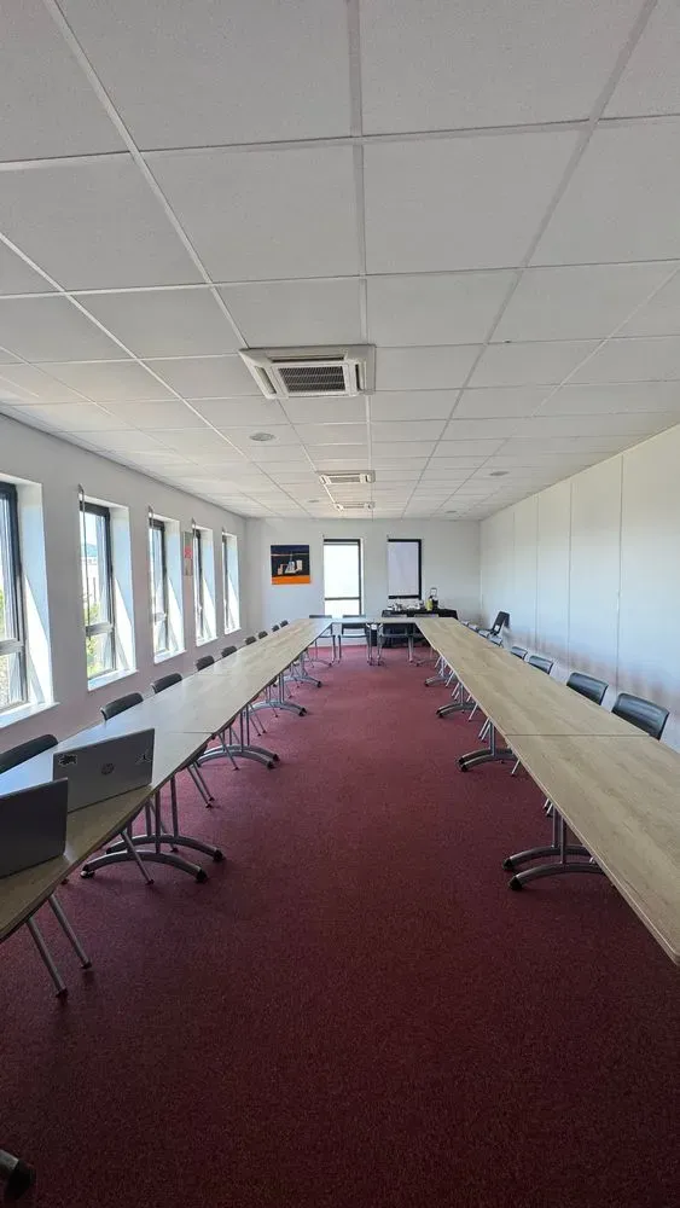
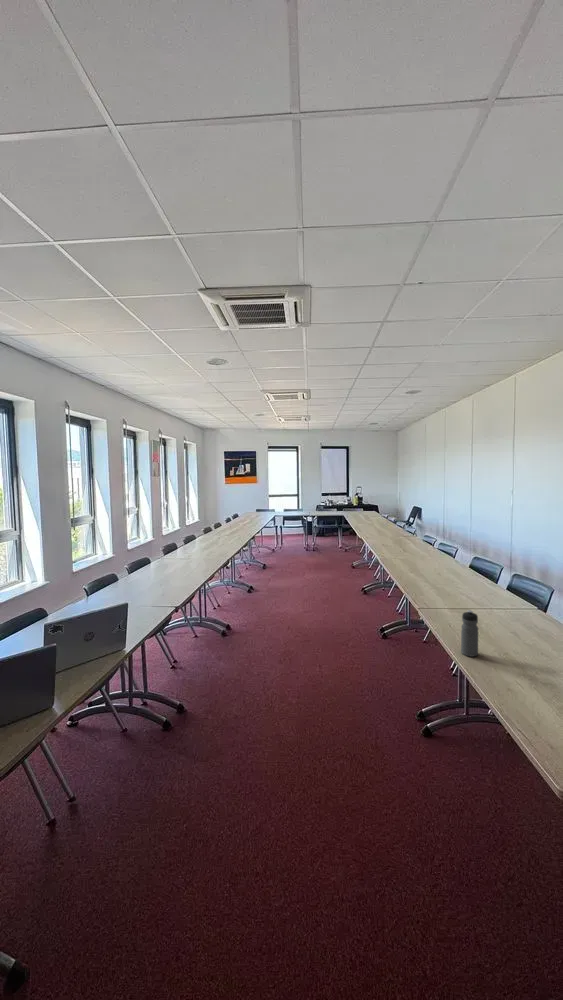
+ water bottle (469, 632)
